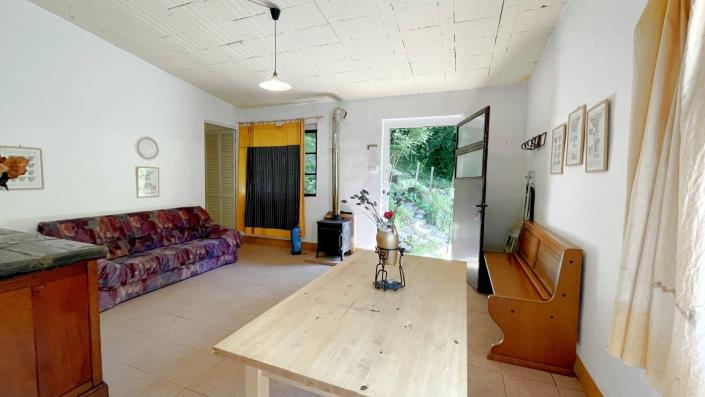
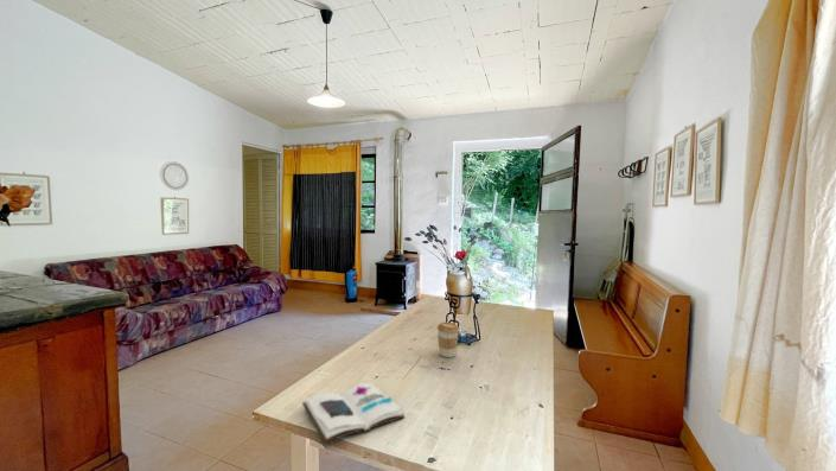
+ book (352, 407)
+ coffee cup (447, 338)
